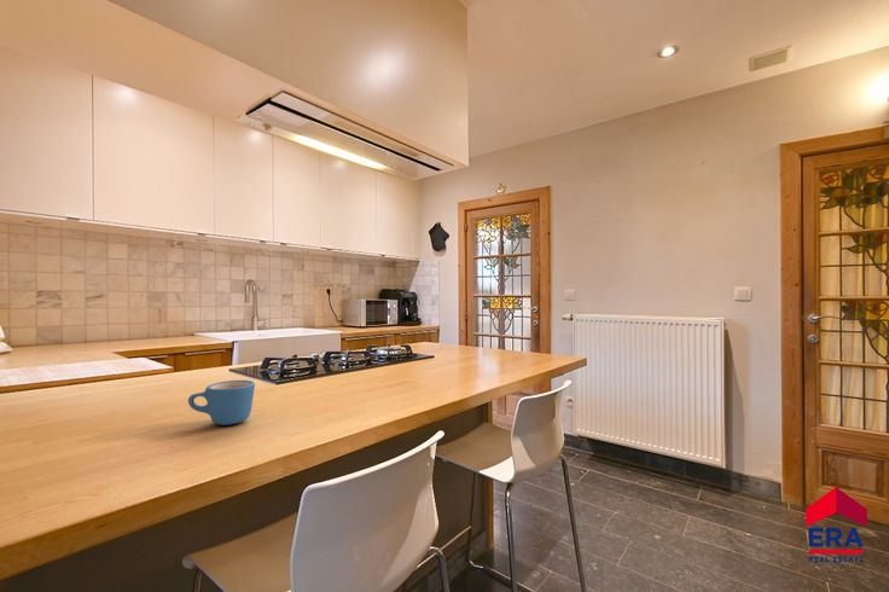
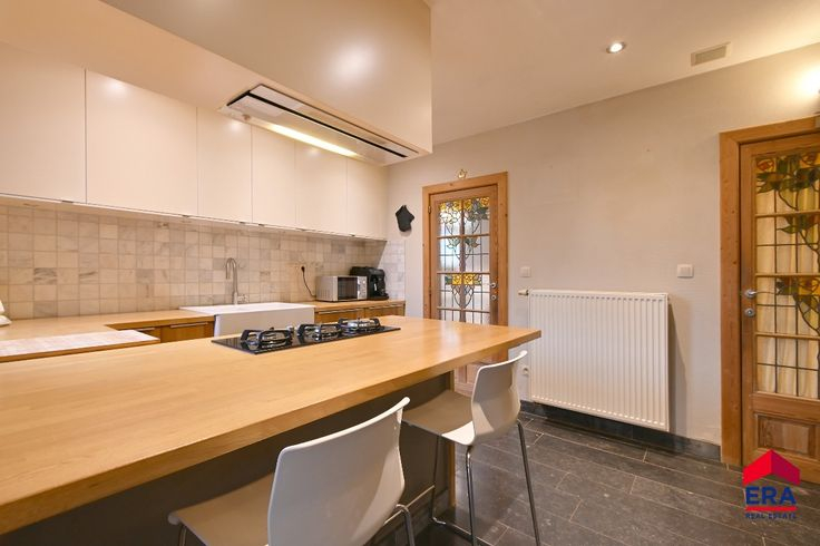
- mug (222, 404)
